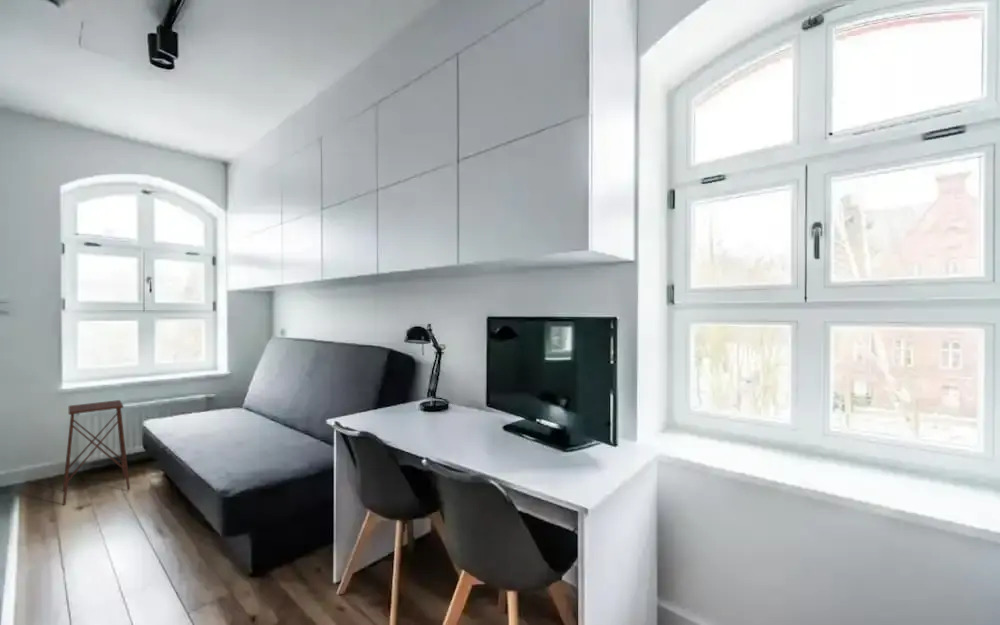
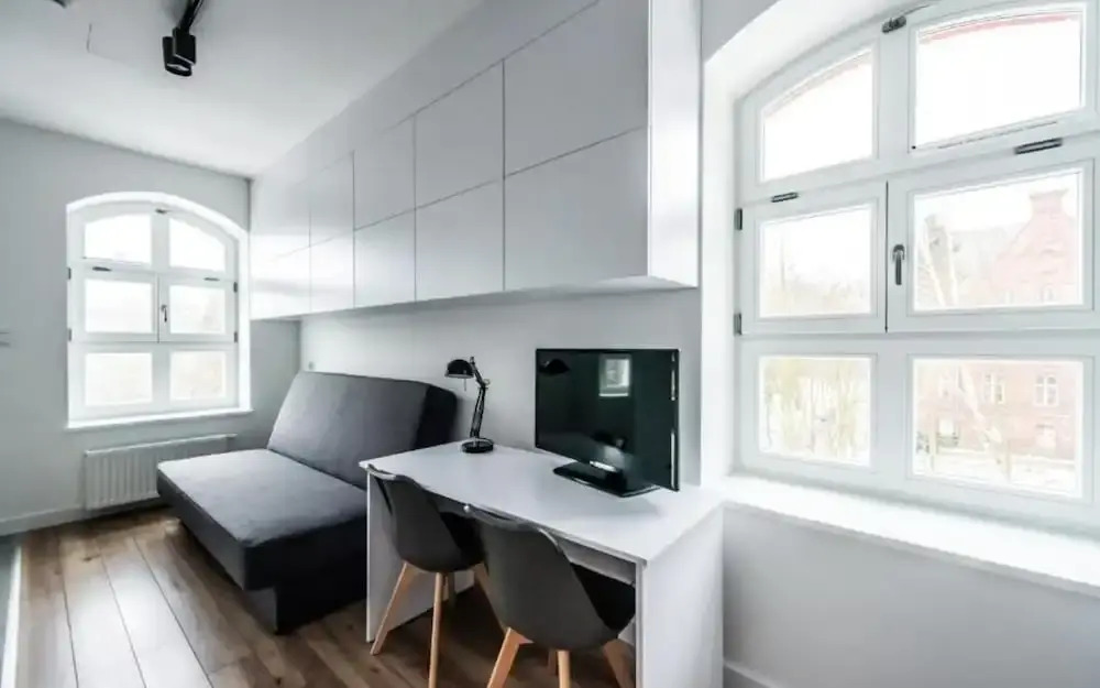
- side table (96, 447)
